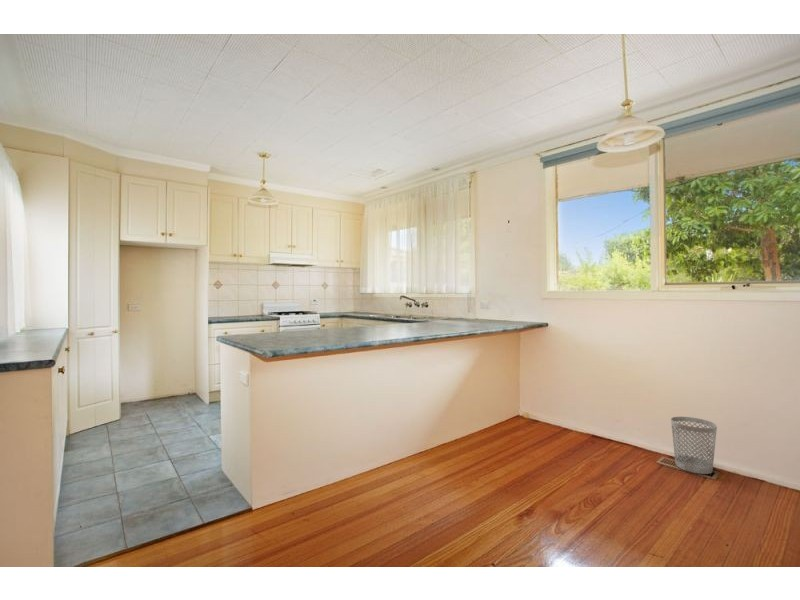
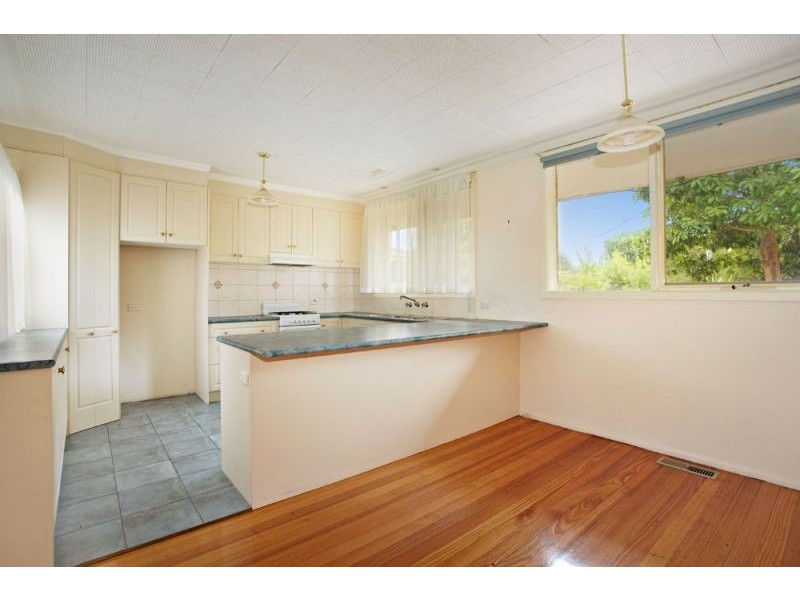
- wastebasket (693, 444)
